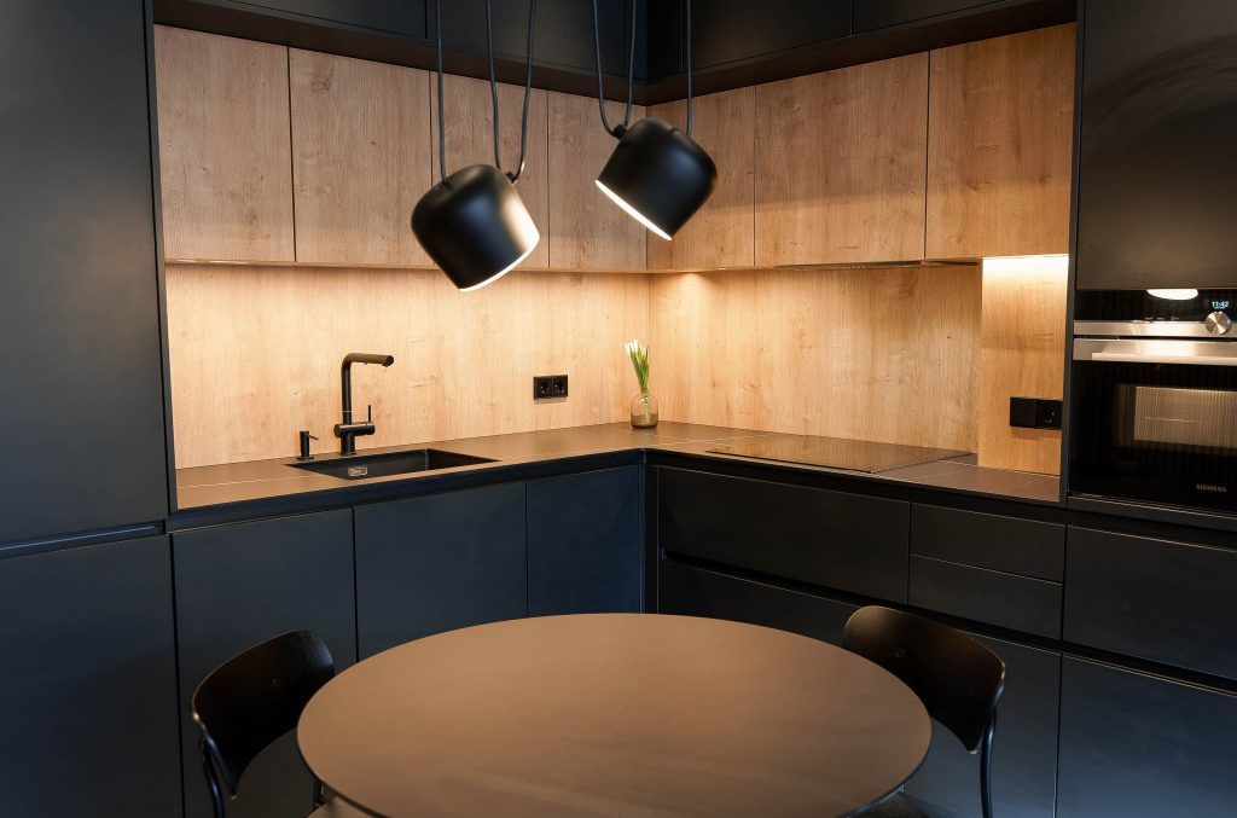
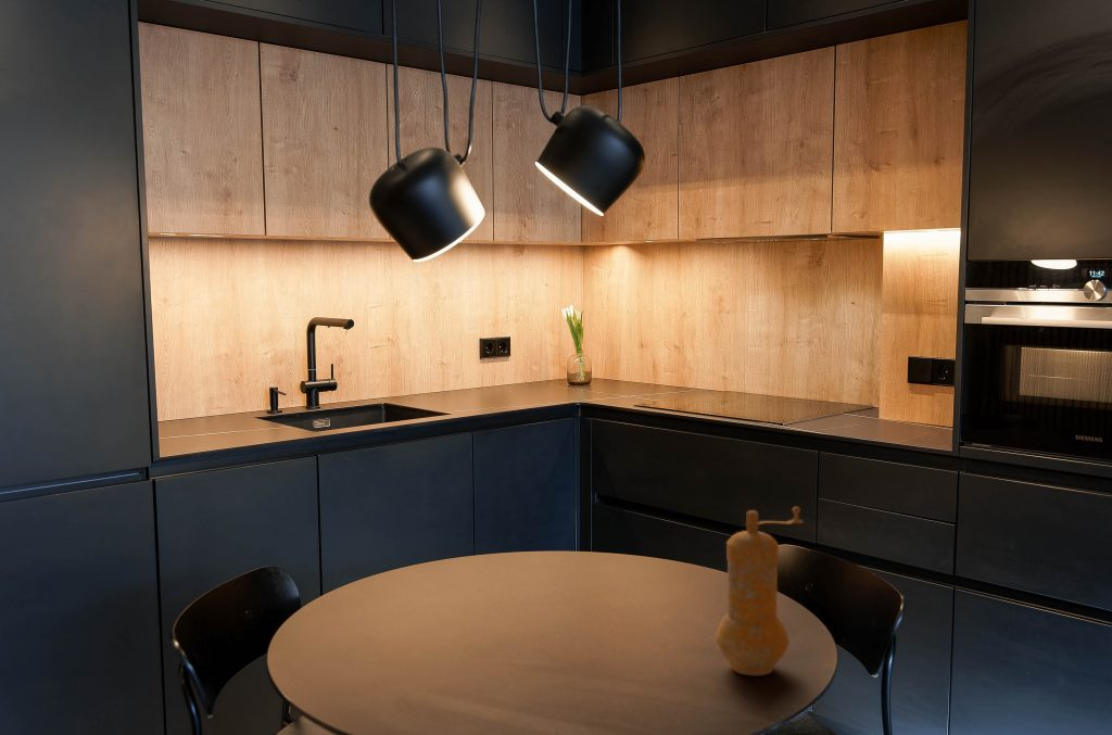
+ pepper mill (759, 587)
